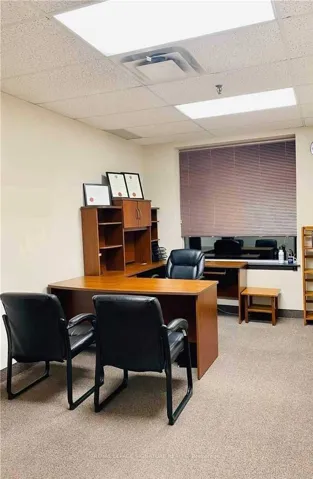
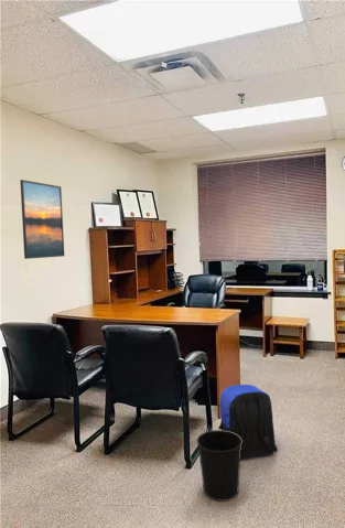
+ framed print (43, 220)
+ backpack (241, 417)
+ wastebasket (219, 465)
